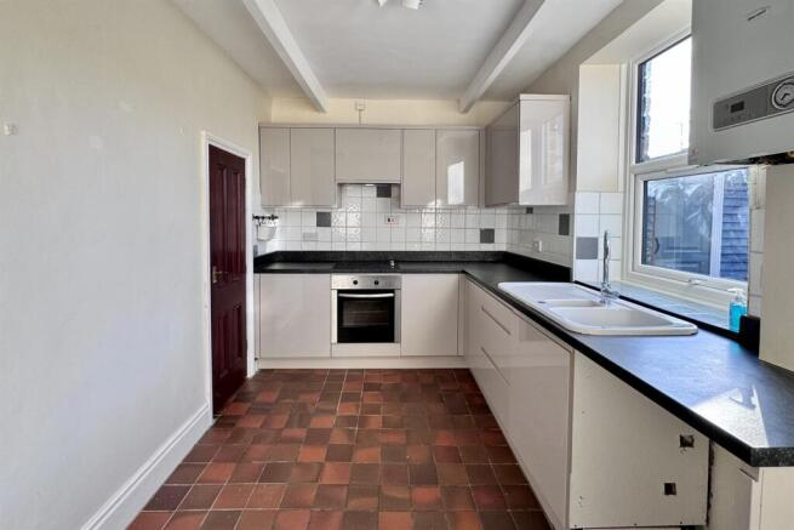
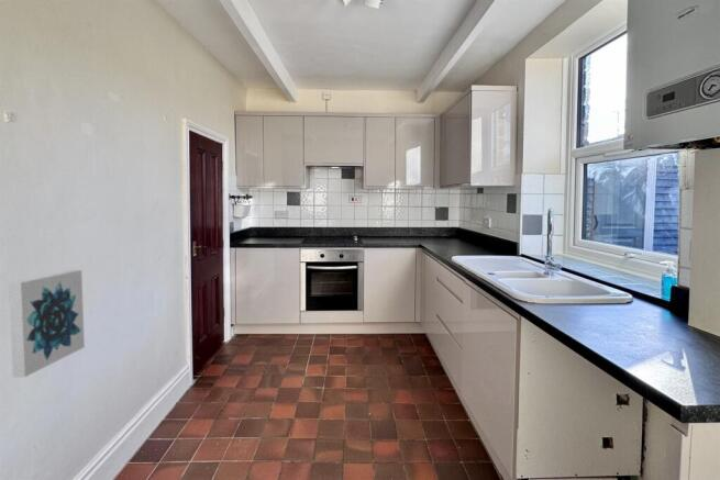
+ wall art (51, 317)
